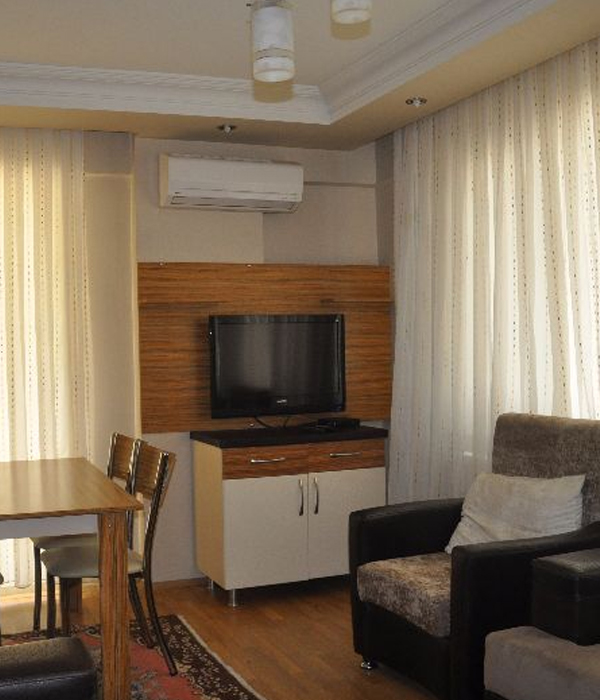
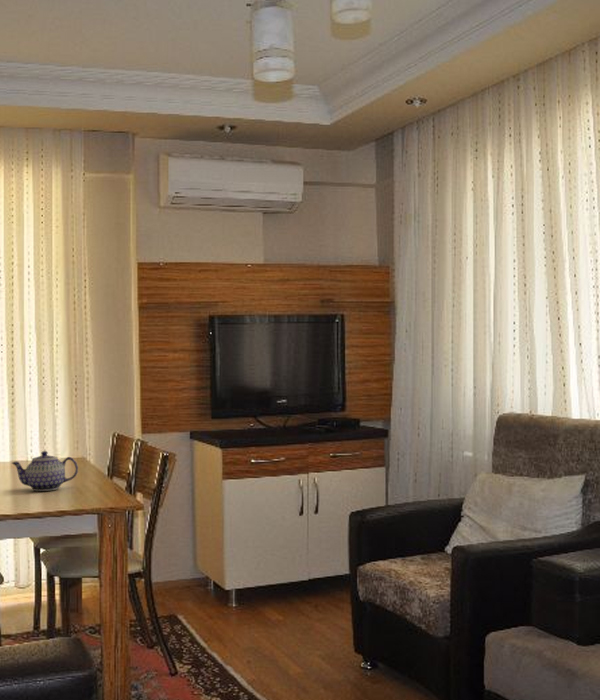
+ teapot (45, 470)
